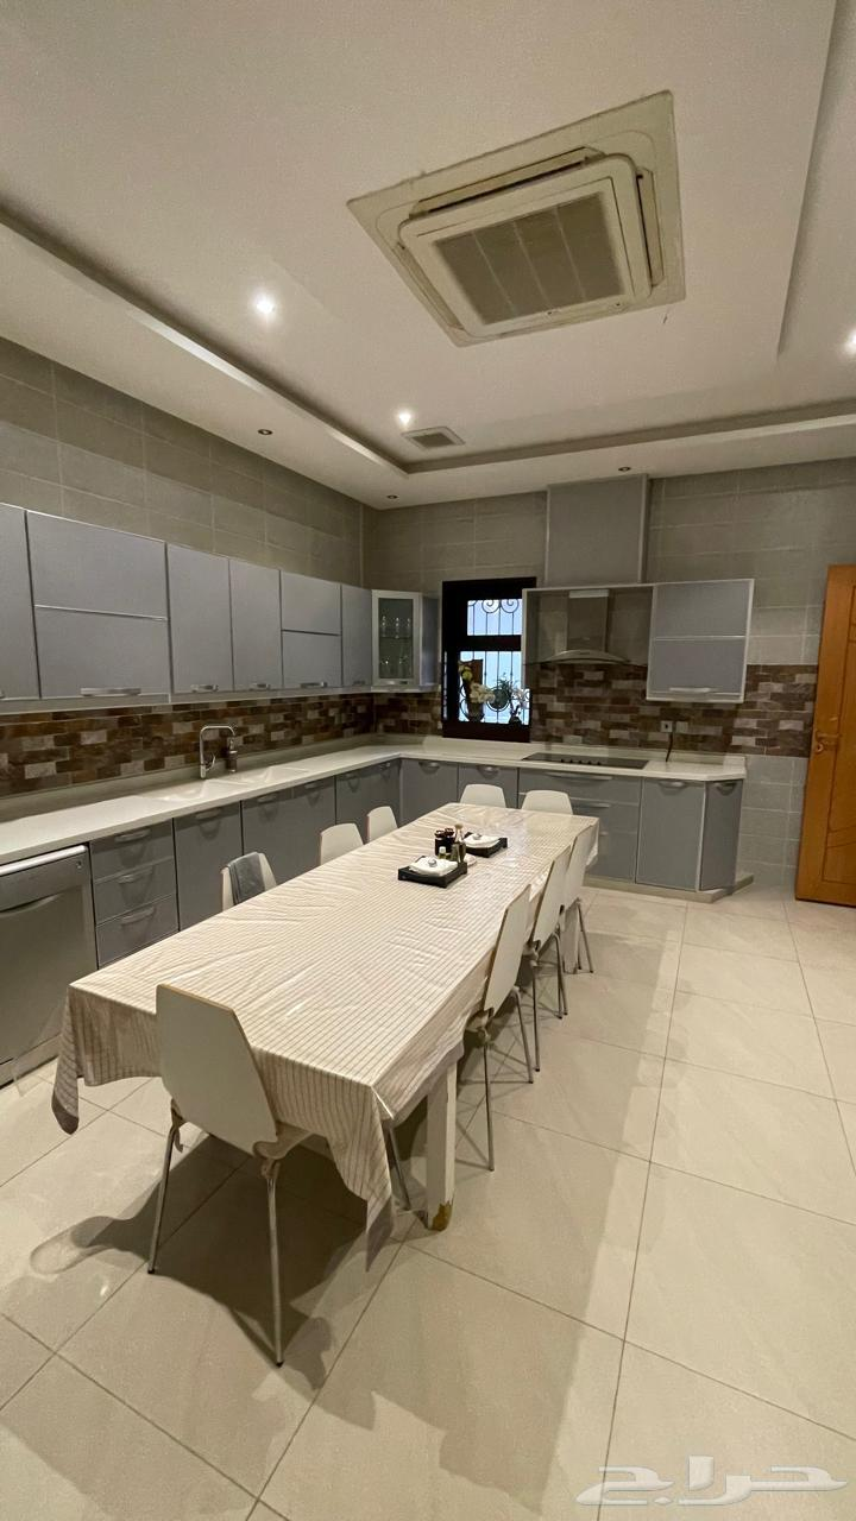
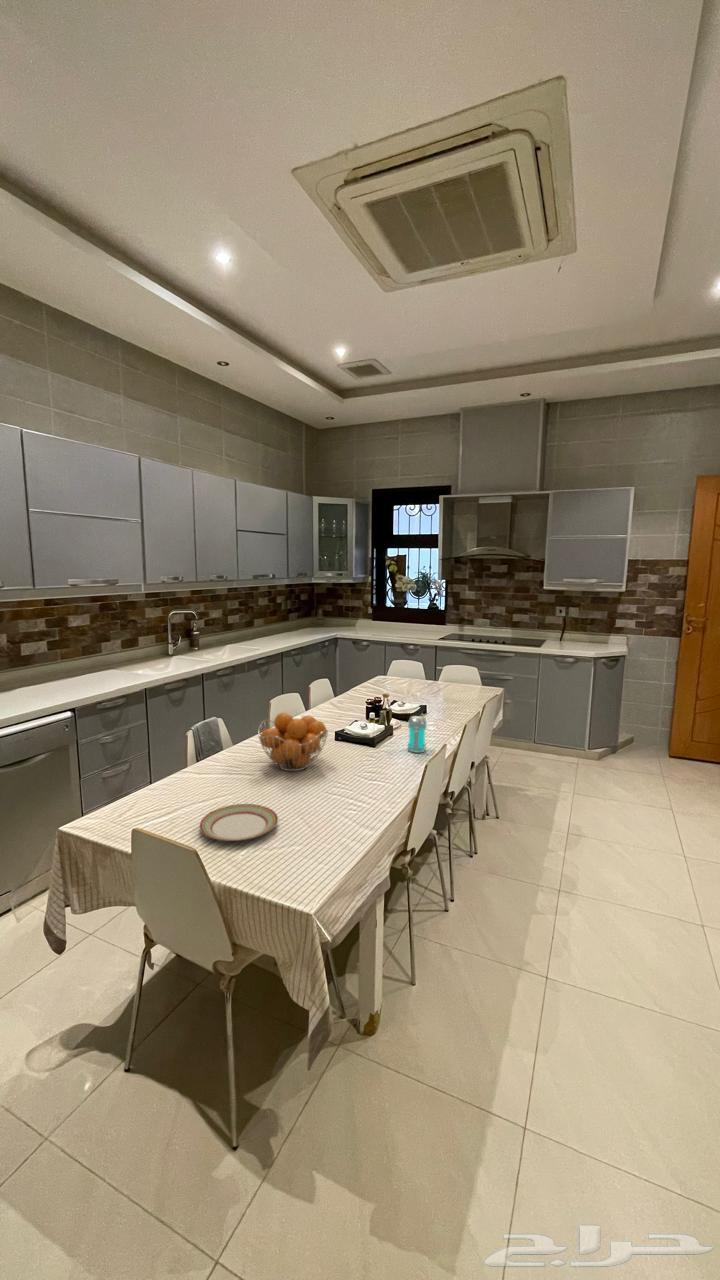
+ jar (417, 733)
+ plate (239, 824)
+ fruit basket (293, 740)
